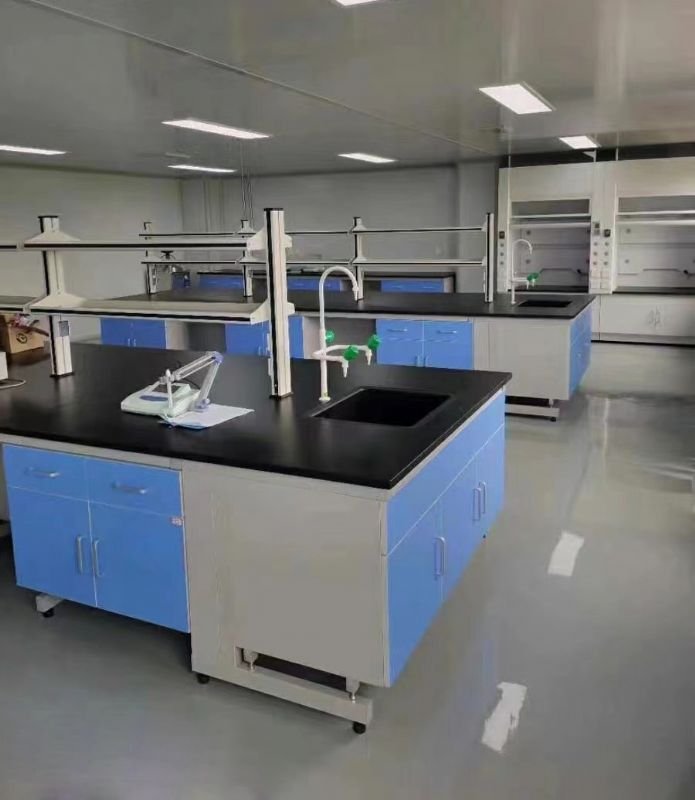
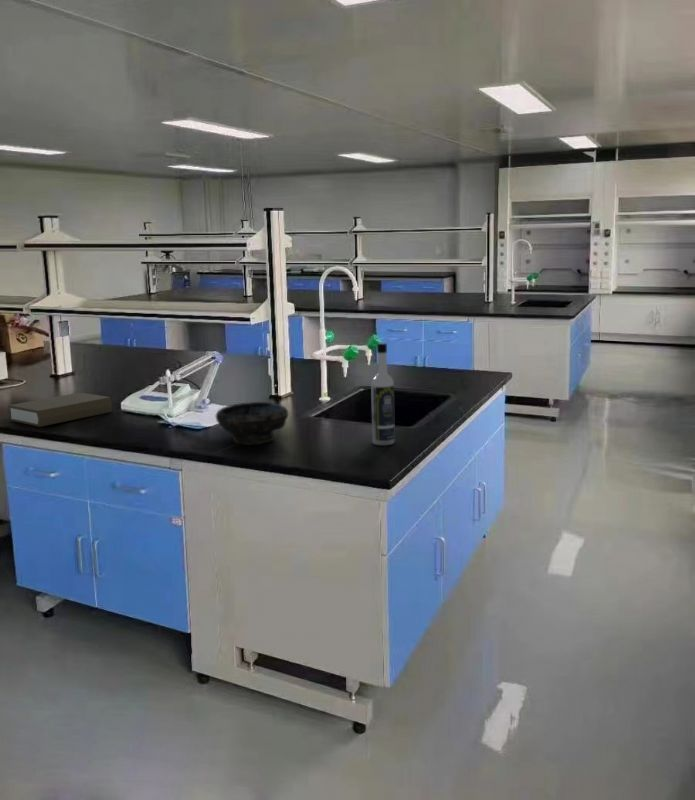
+ bowl (252, 424)
+ book (61, 408)
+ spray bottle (382, 393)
